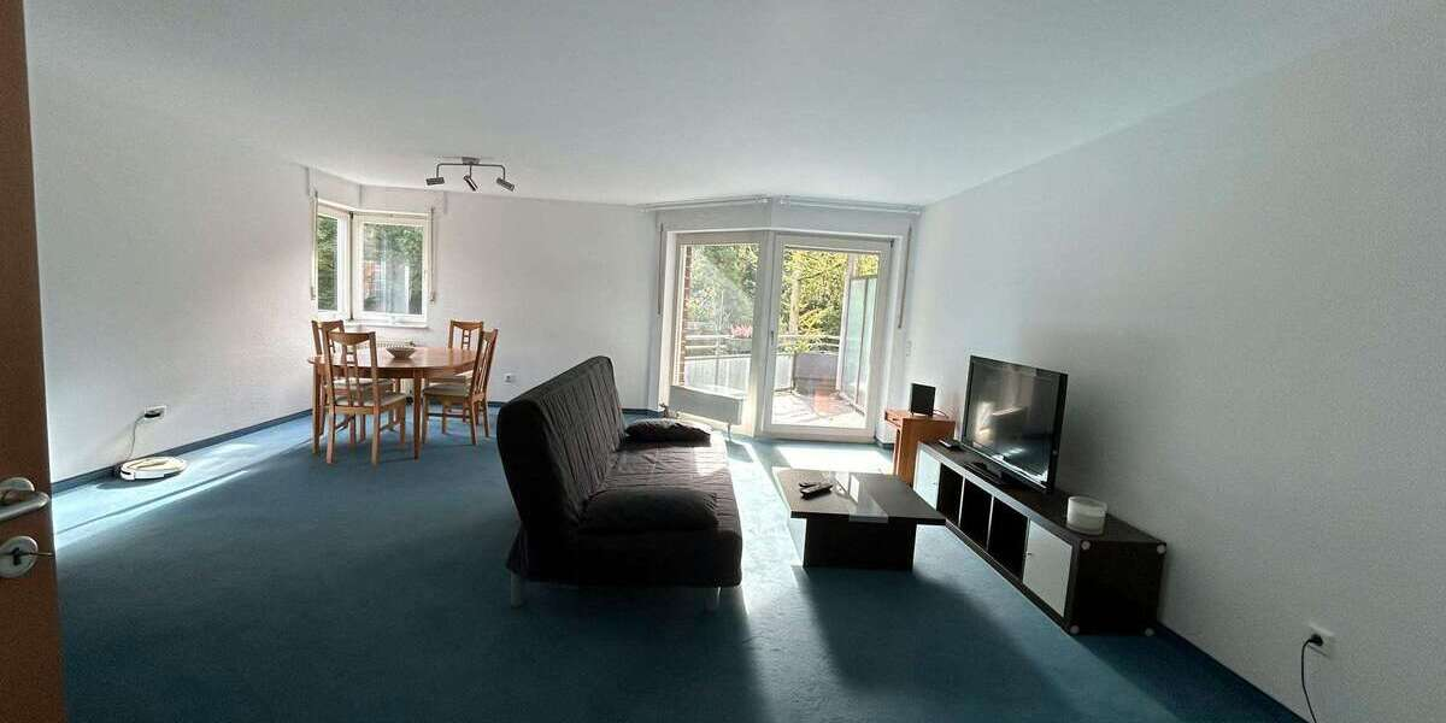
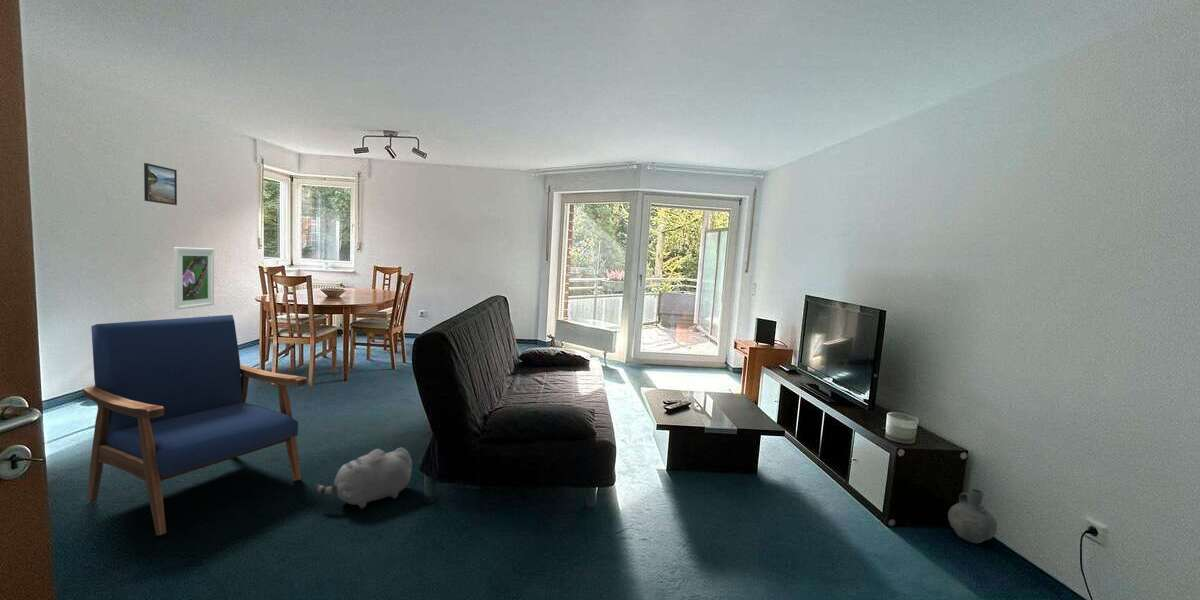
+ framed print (161, 184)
+ ceramic jug (972, 514)
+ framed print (194, 277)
+ plush toy (367, 476)
+ armchair (200, 407)
